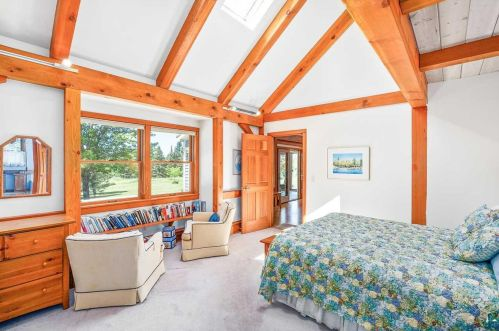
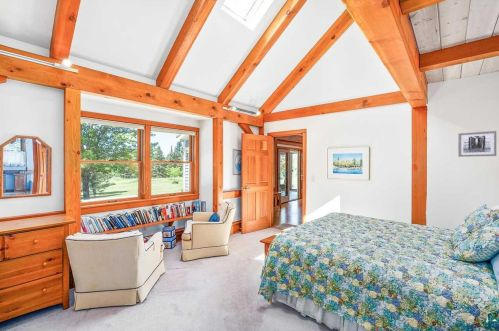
+ wall art (476, 144)
